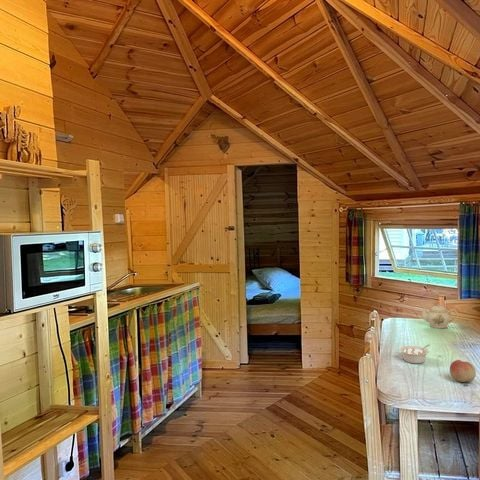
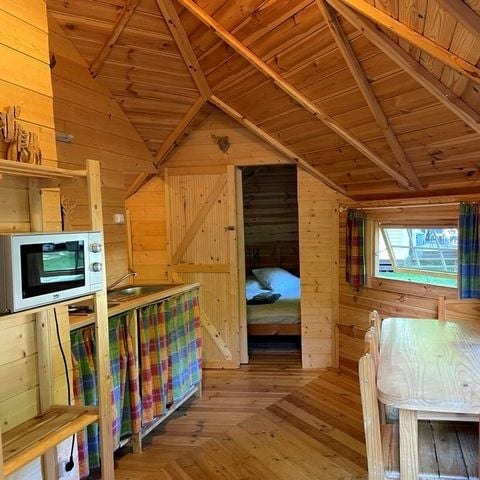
- fruit (462, 371)
- teapot (439, 315)
- legume (414, 353)
